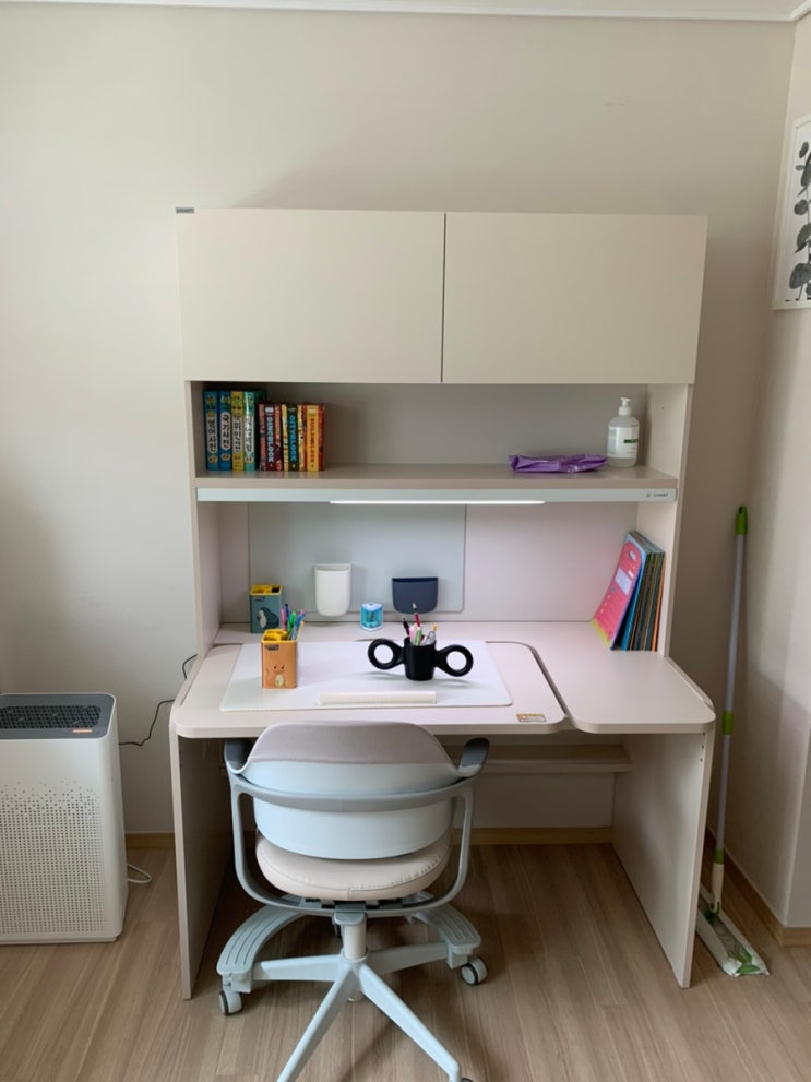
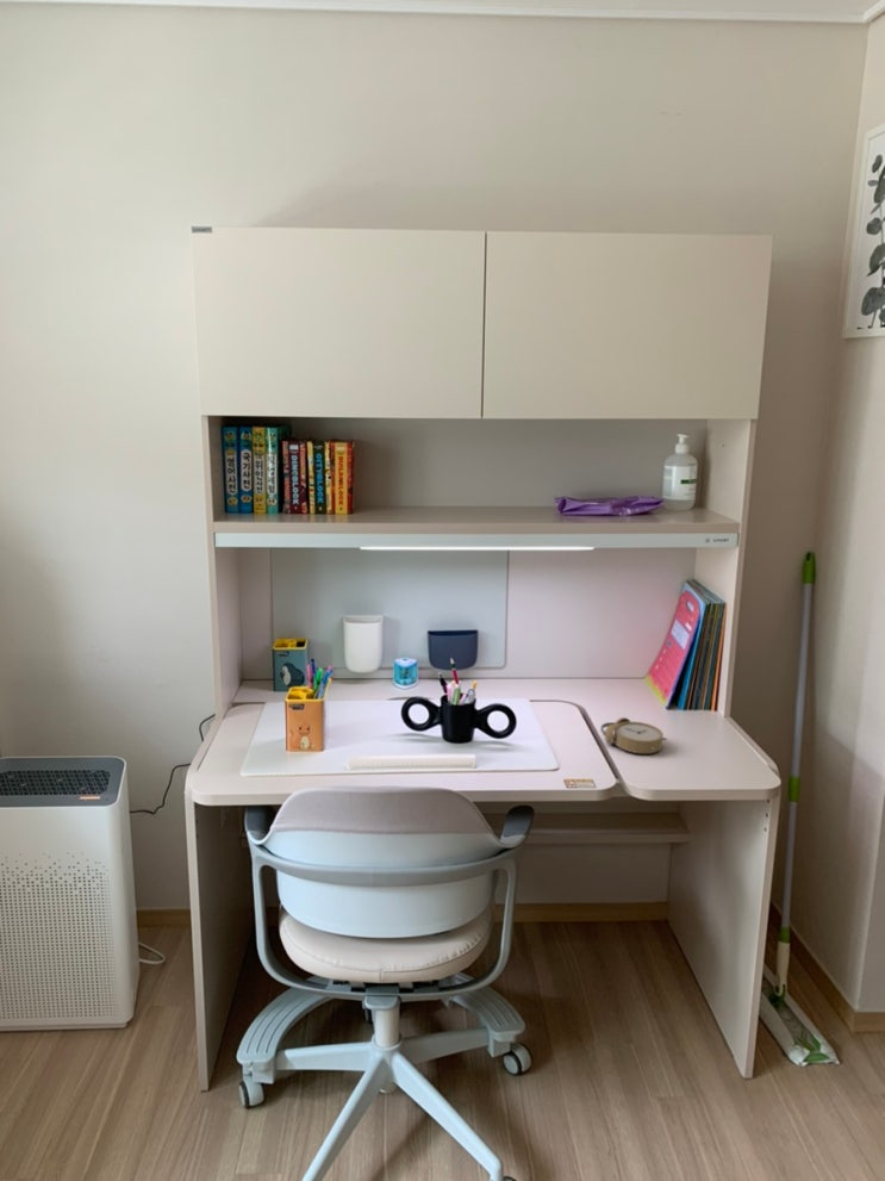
+ alarm clock (630, 733)
